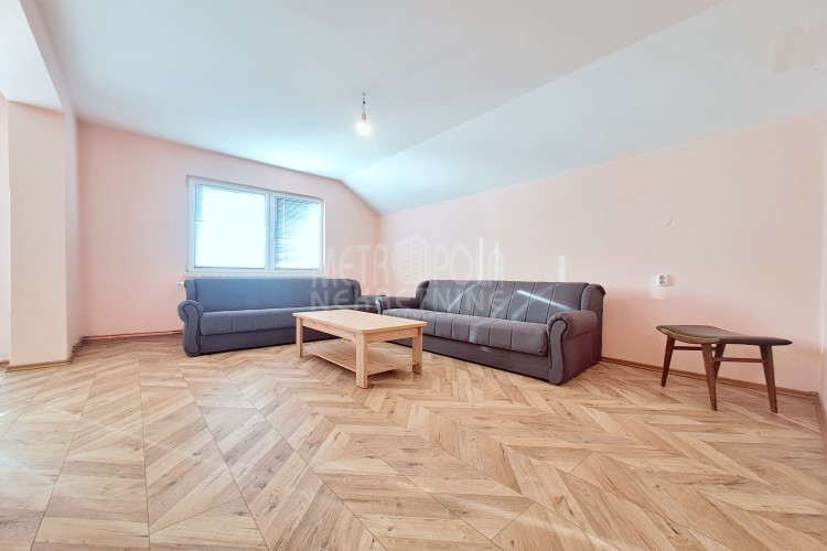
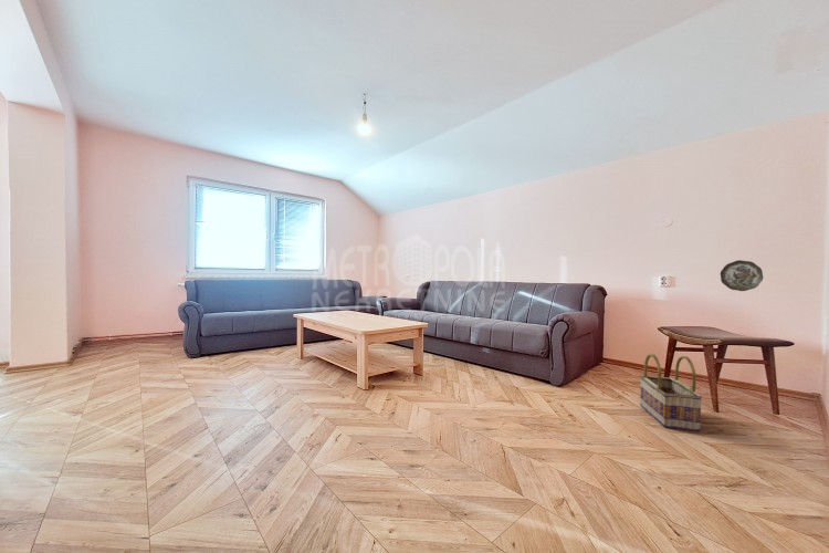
+ basket (668, 386)
+ decorative plate (741, 275)
